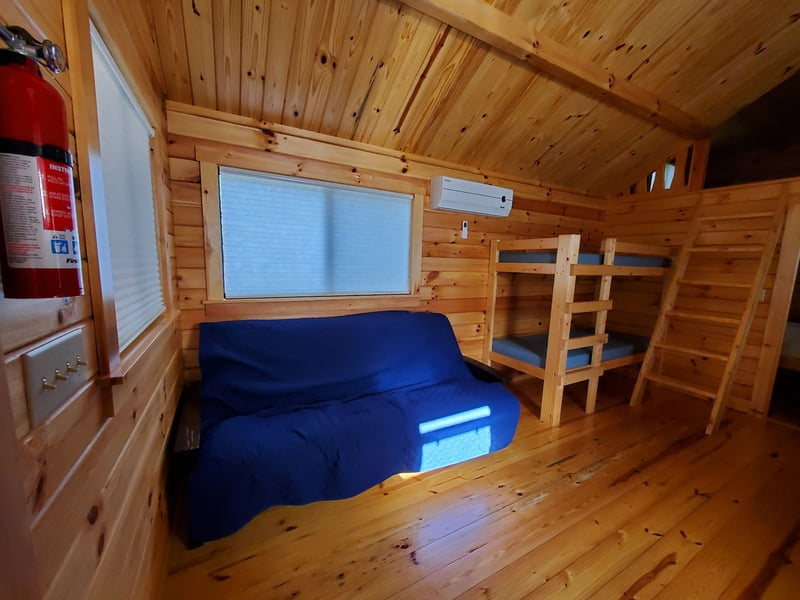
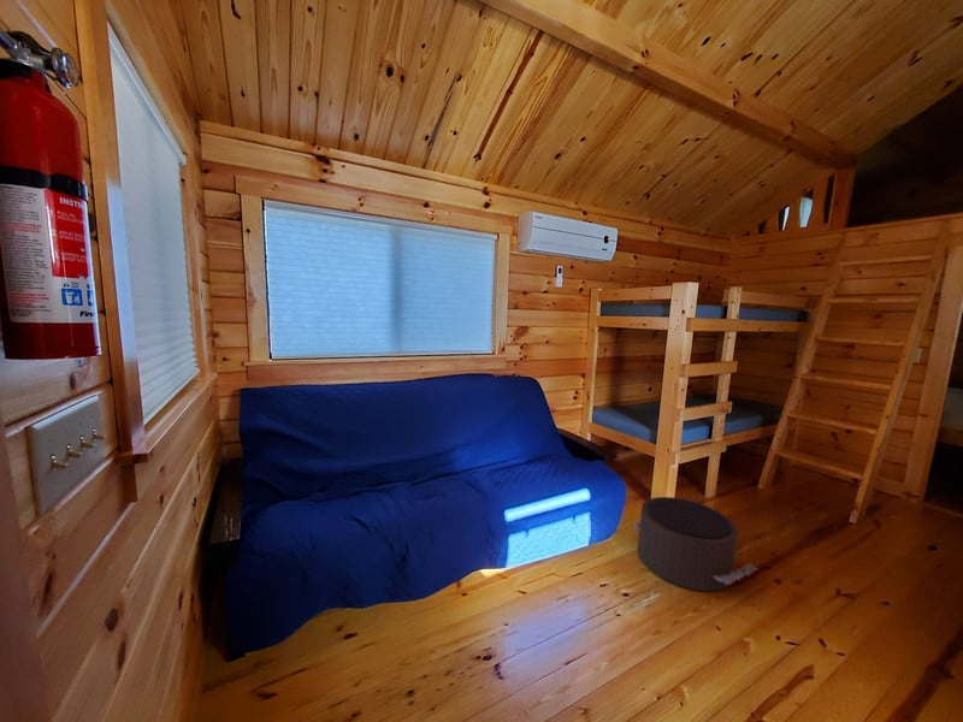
+ pouf (690, 537)
